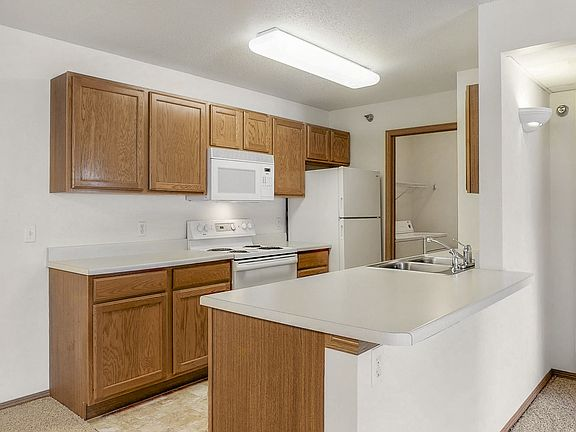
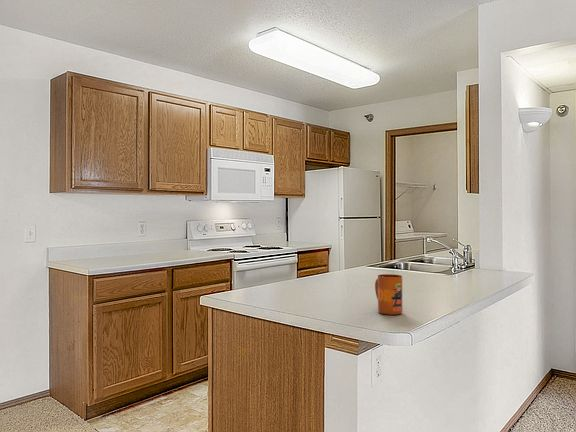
+ mug (386, 293)
